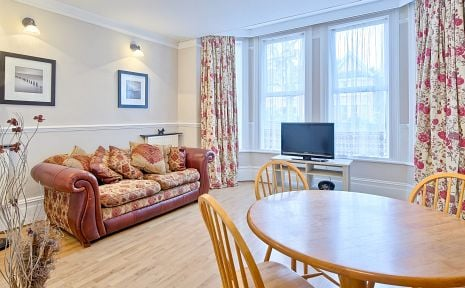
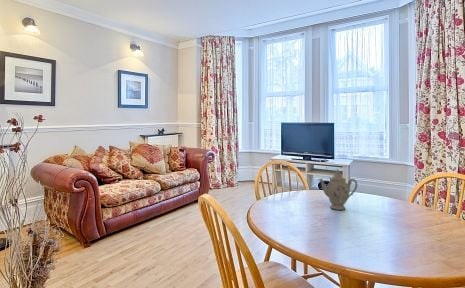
+ chinaware (337, 188)
